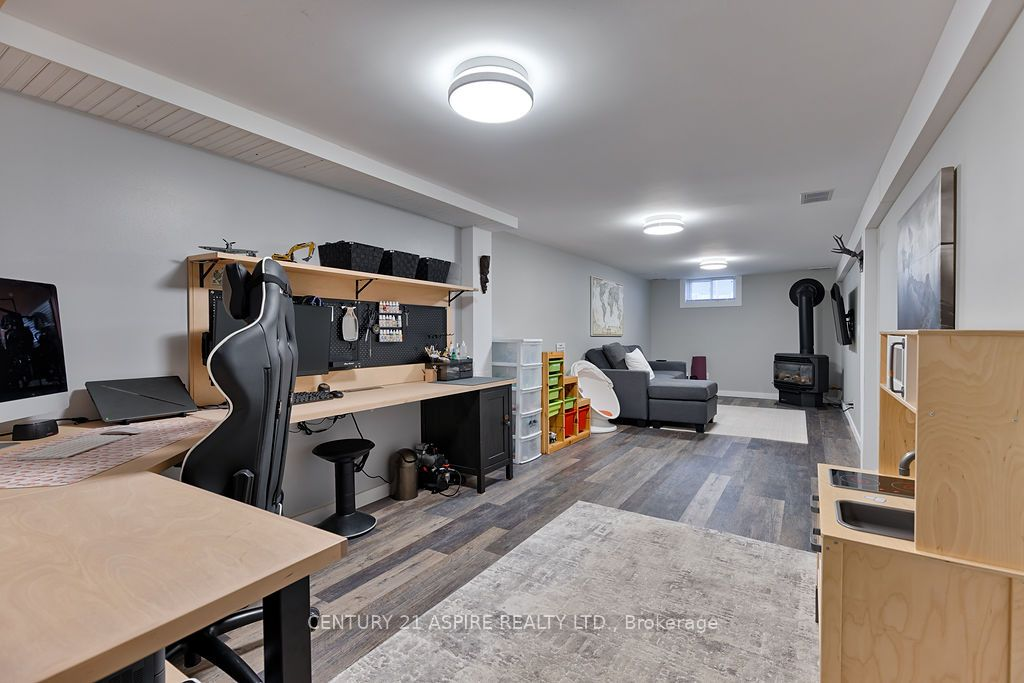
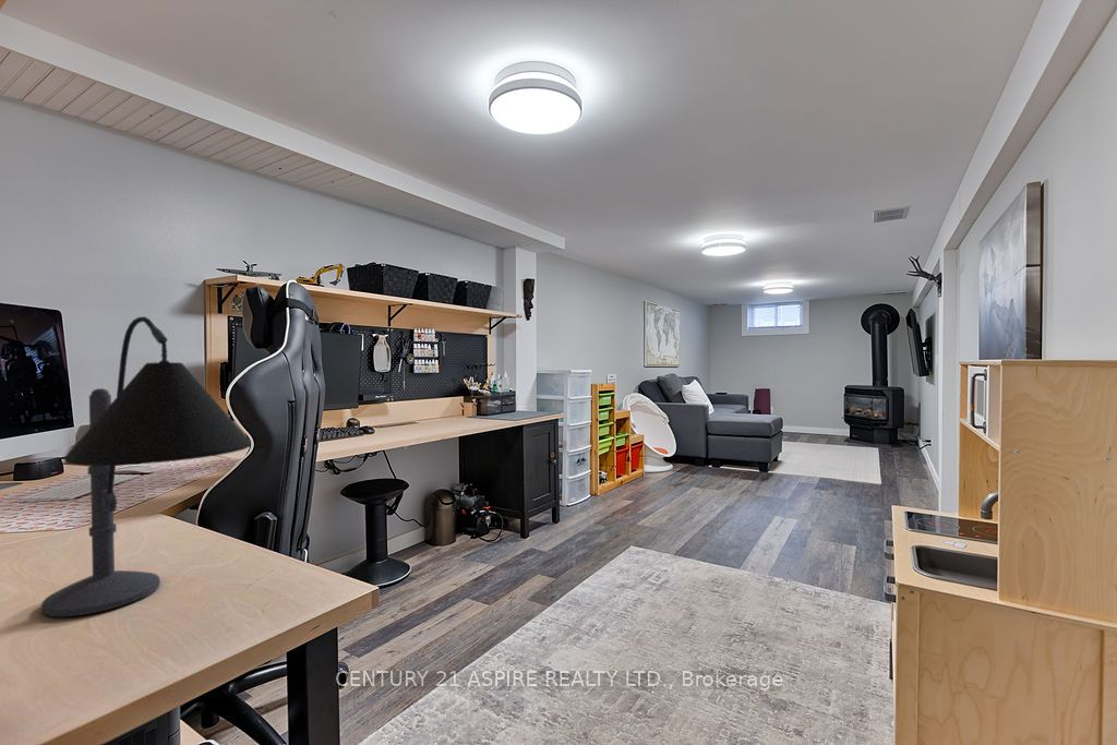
+ desk lamp (134, 464)
